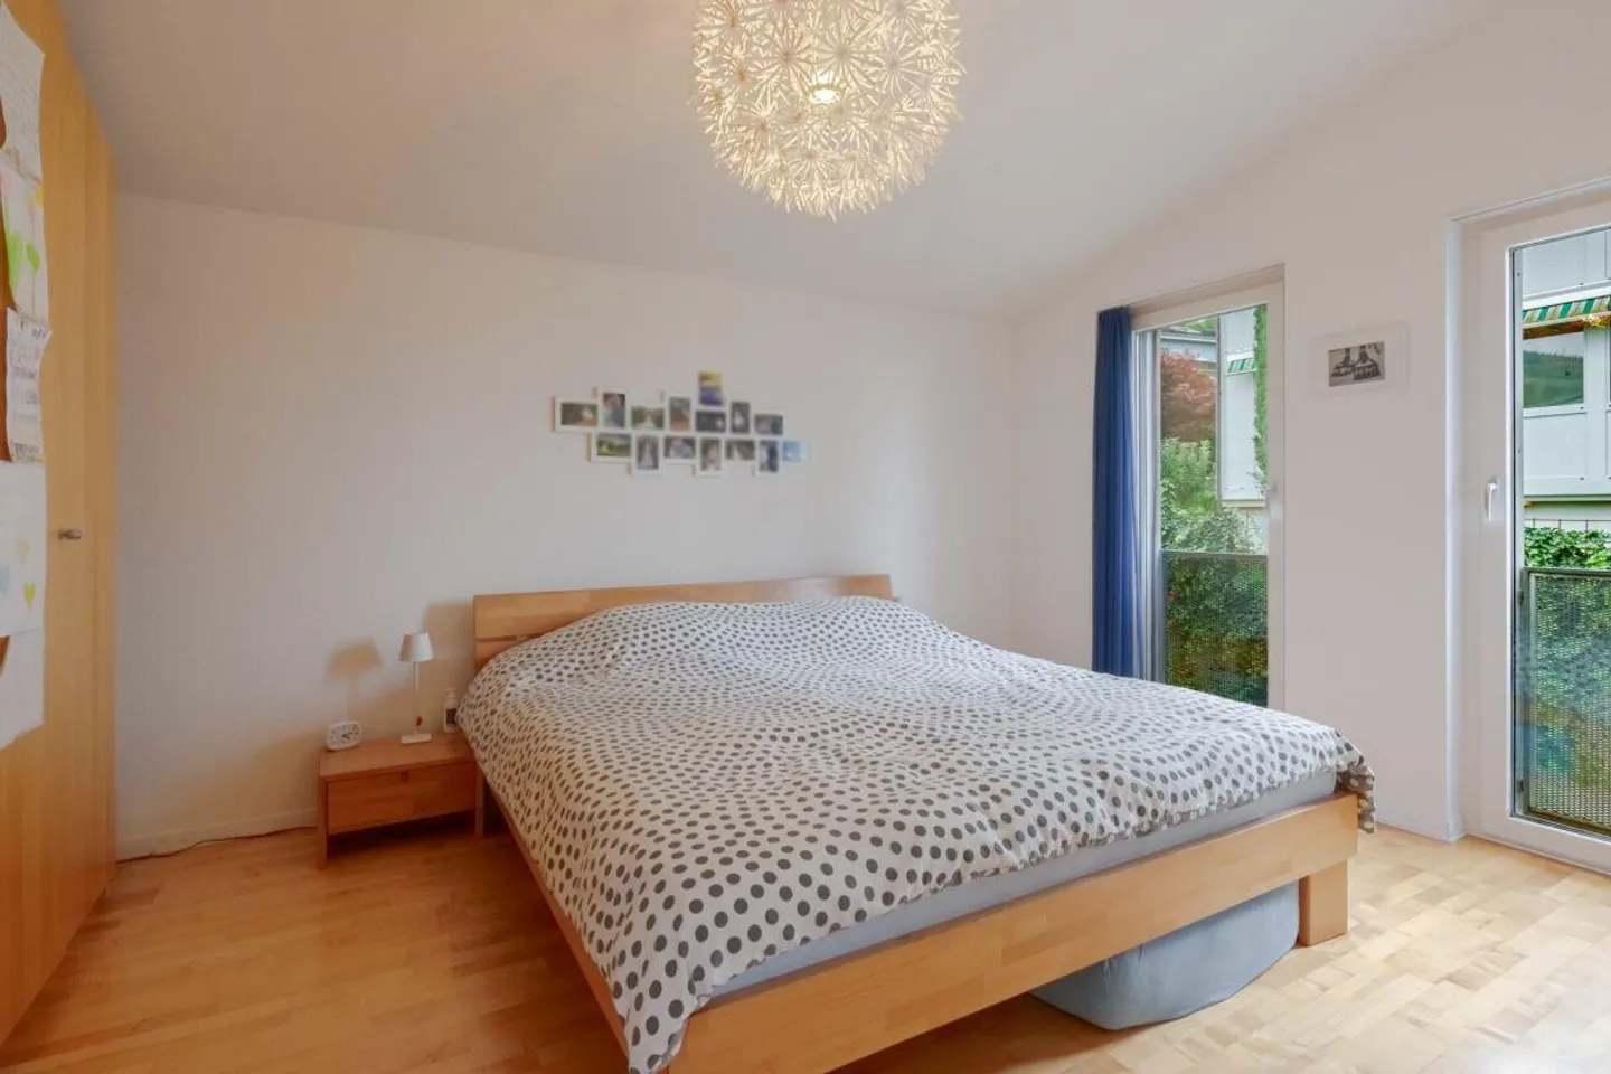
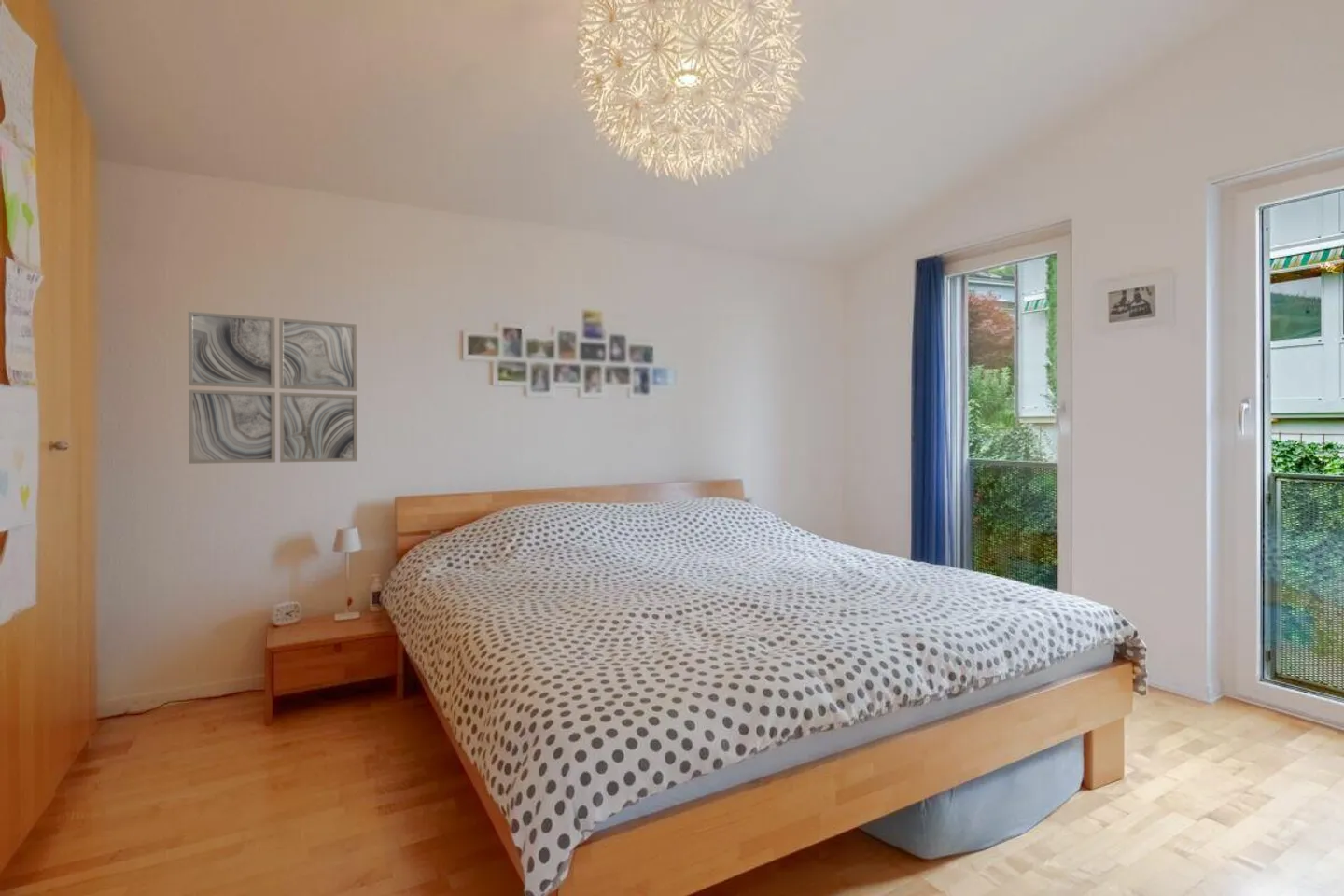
+ wall art (274, 392)
